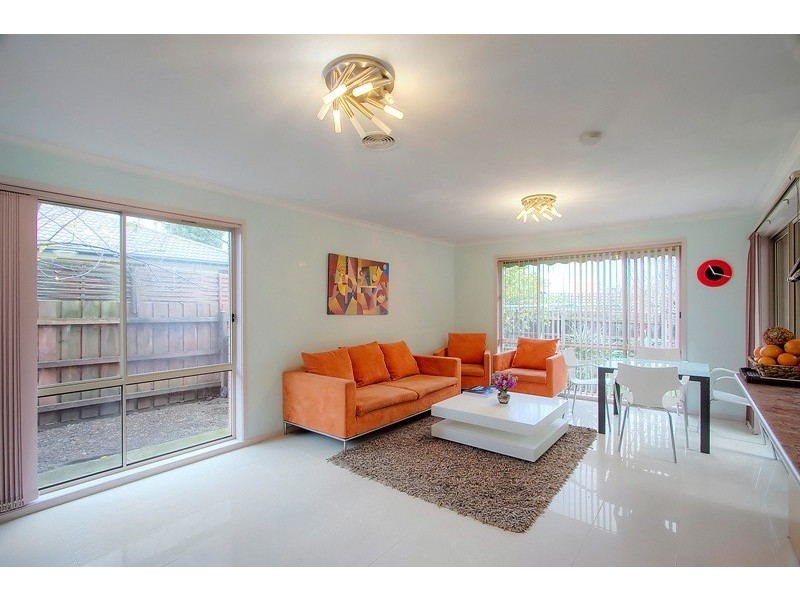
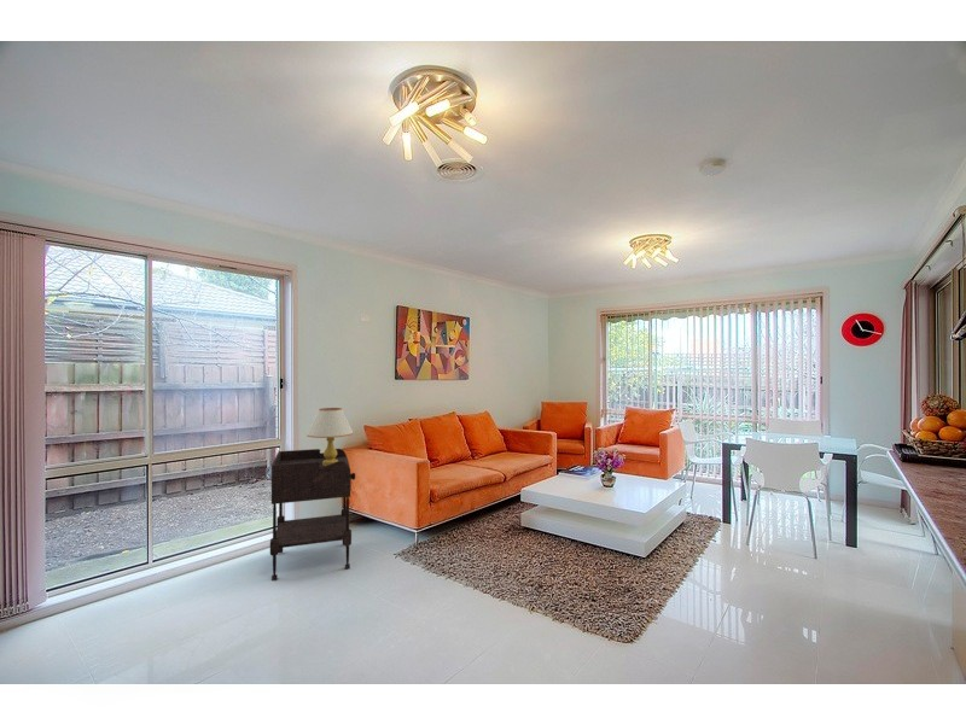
+ table lamp (330, 436)
+ side table (312, 500)
